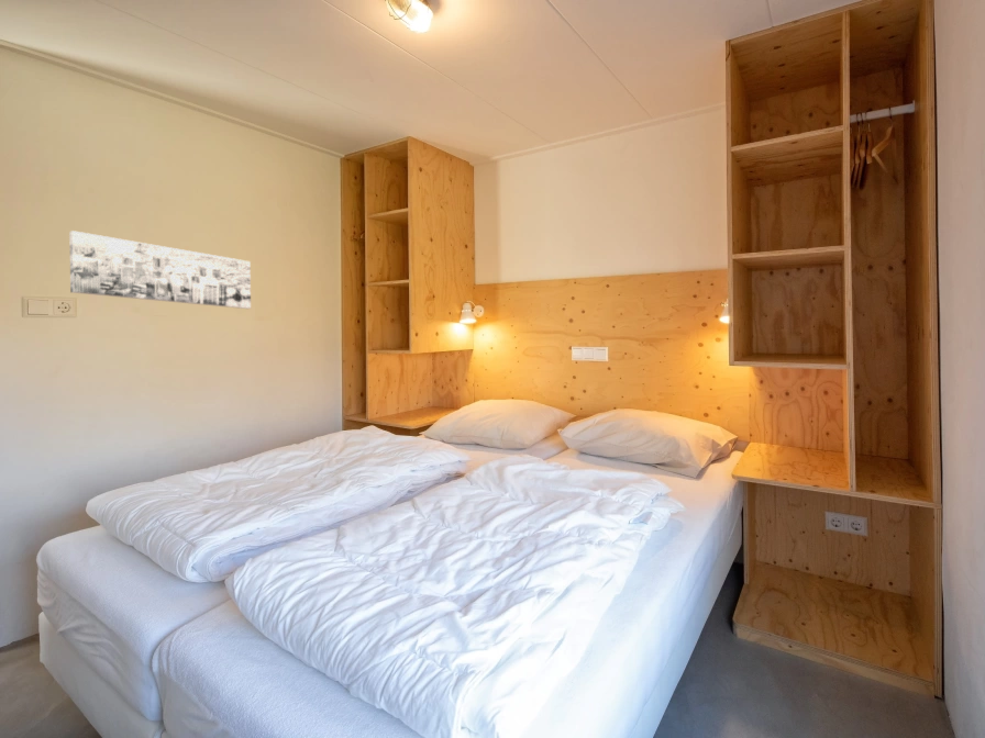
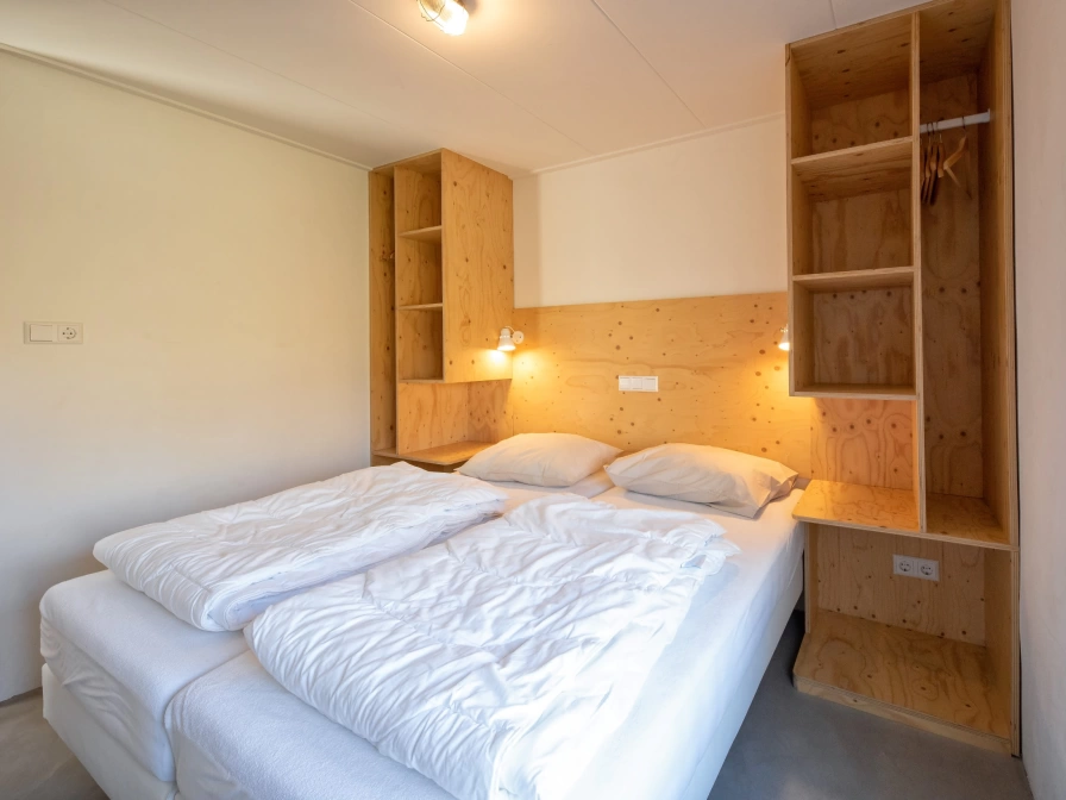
- wall art (171, 275)
